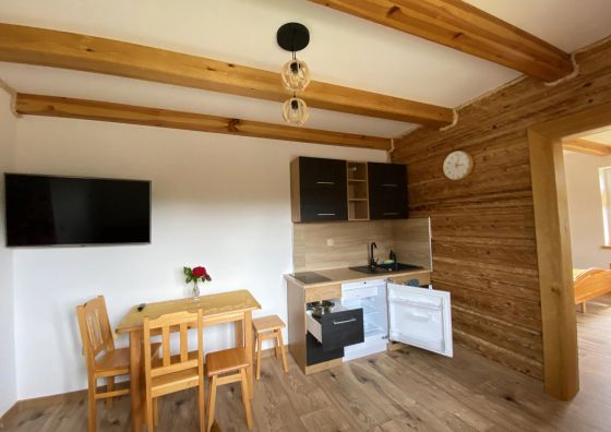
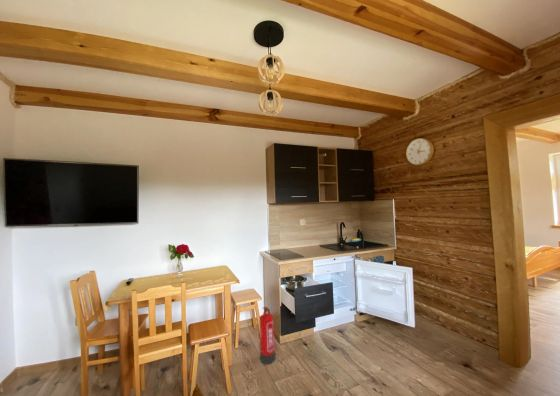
+ fire extinguisher (267, 330)
